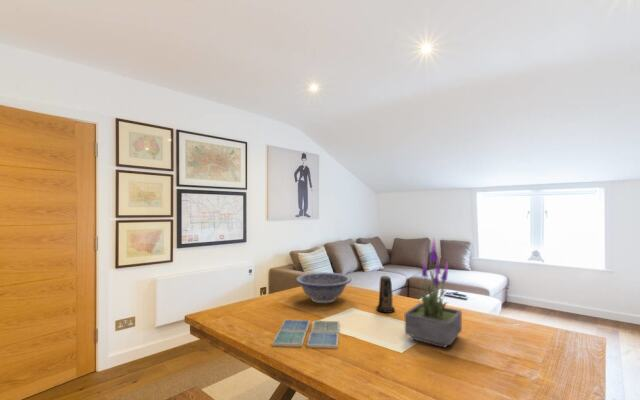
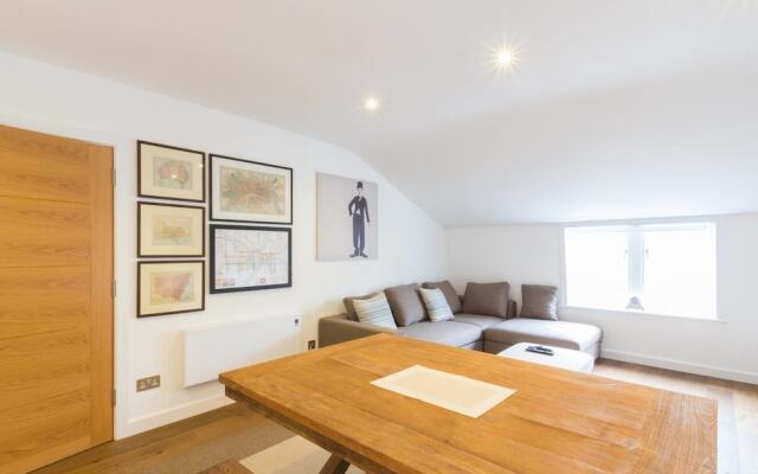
- candle (385, 293)
- potted plant (433, 287)
- drink coaster (306, 332)
- decorative bowl (323, 288)
